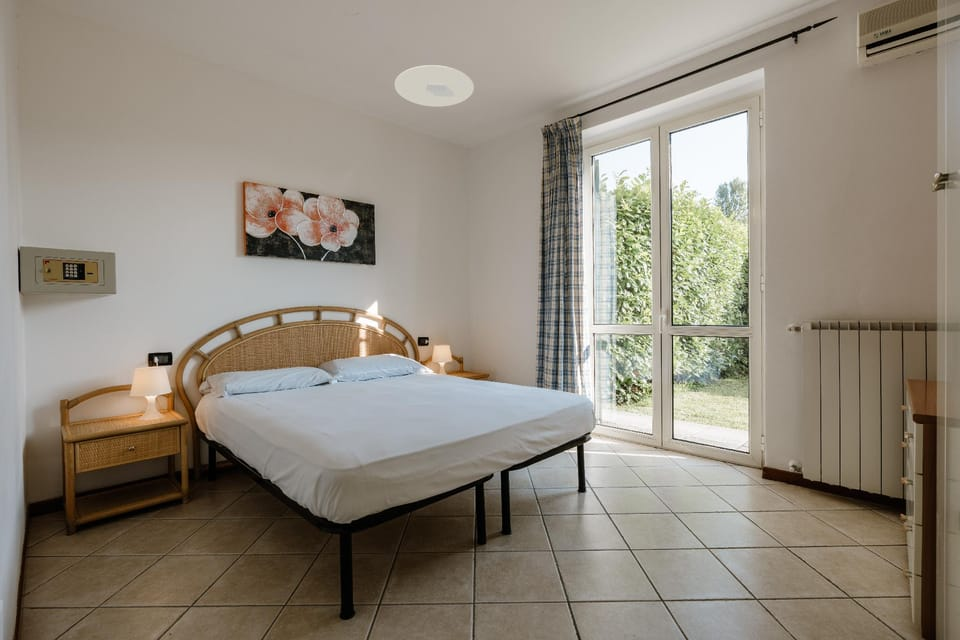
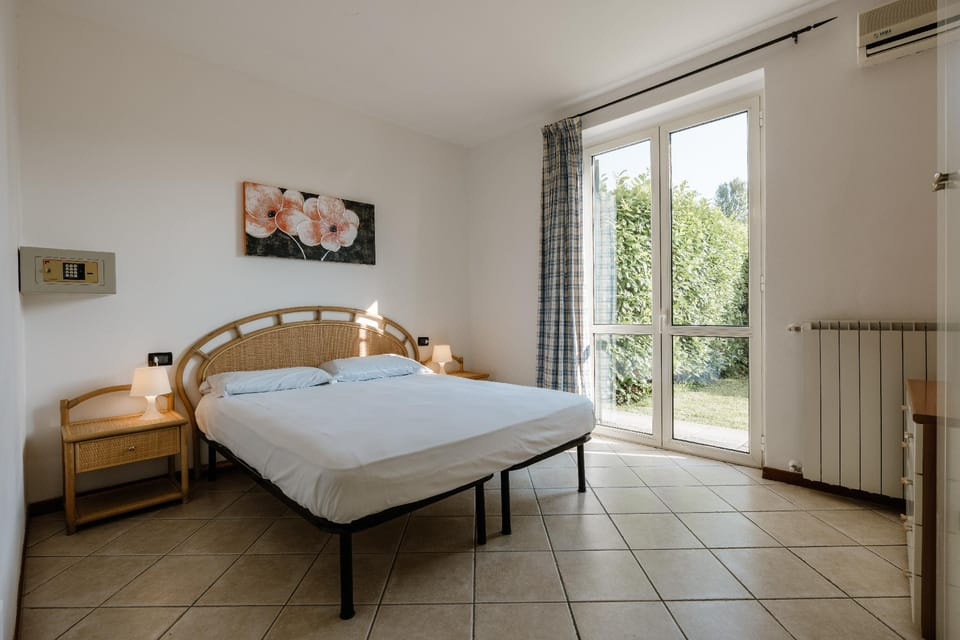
- ceiling light (434, 84)
